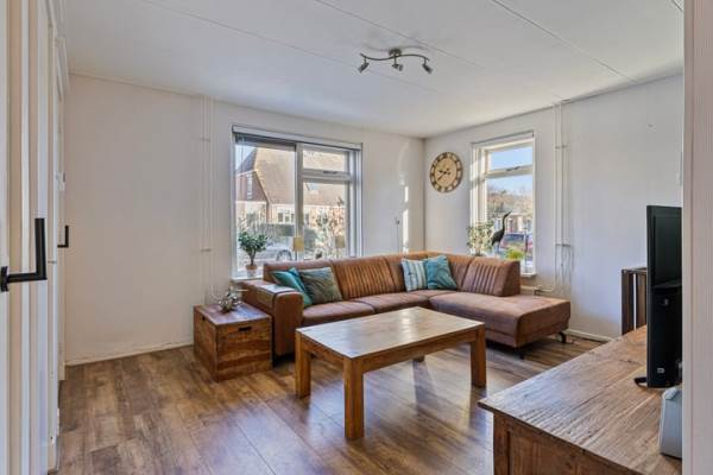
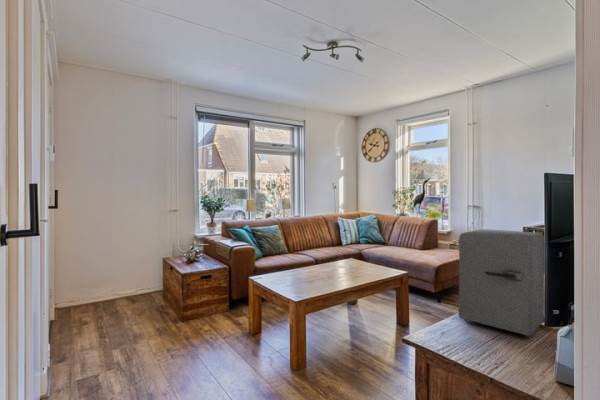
+ speaker (499, 278)
